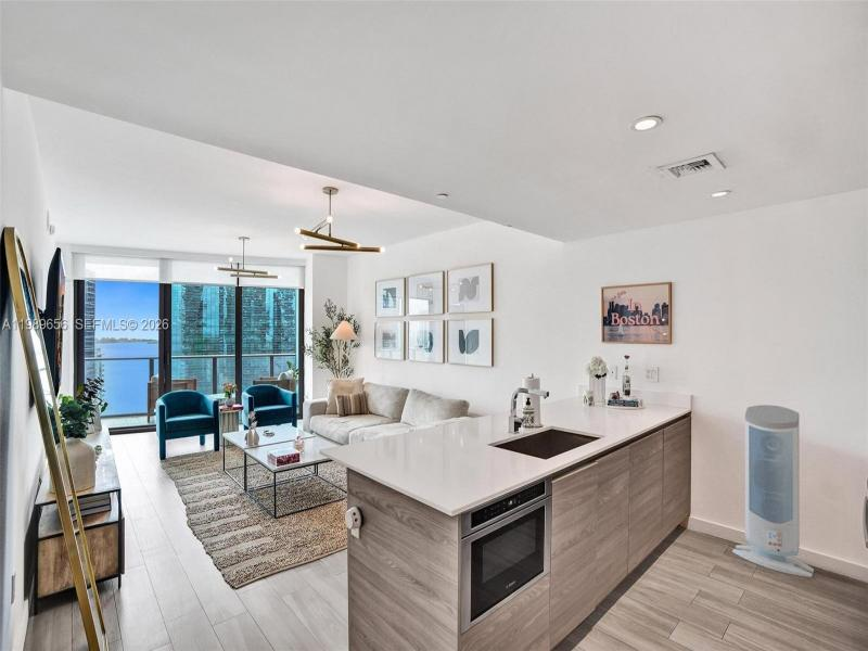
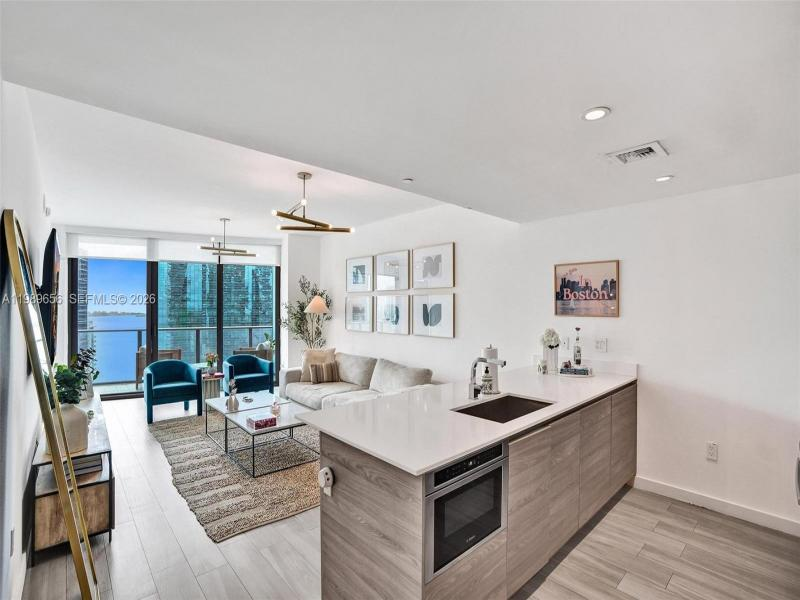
- air purifier (771, 483)
